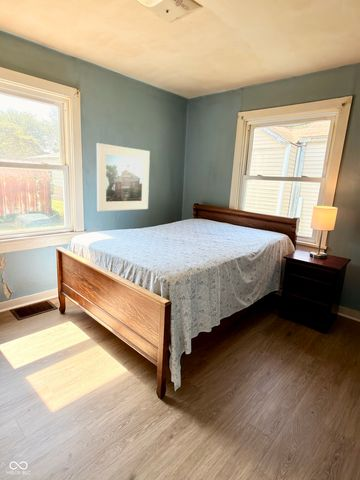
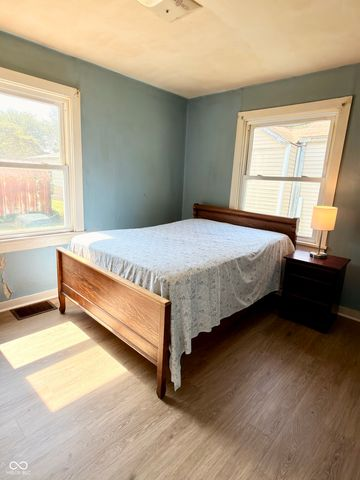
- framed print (124, 179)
